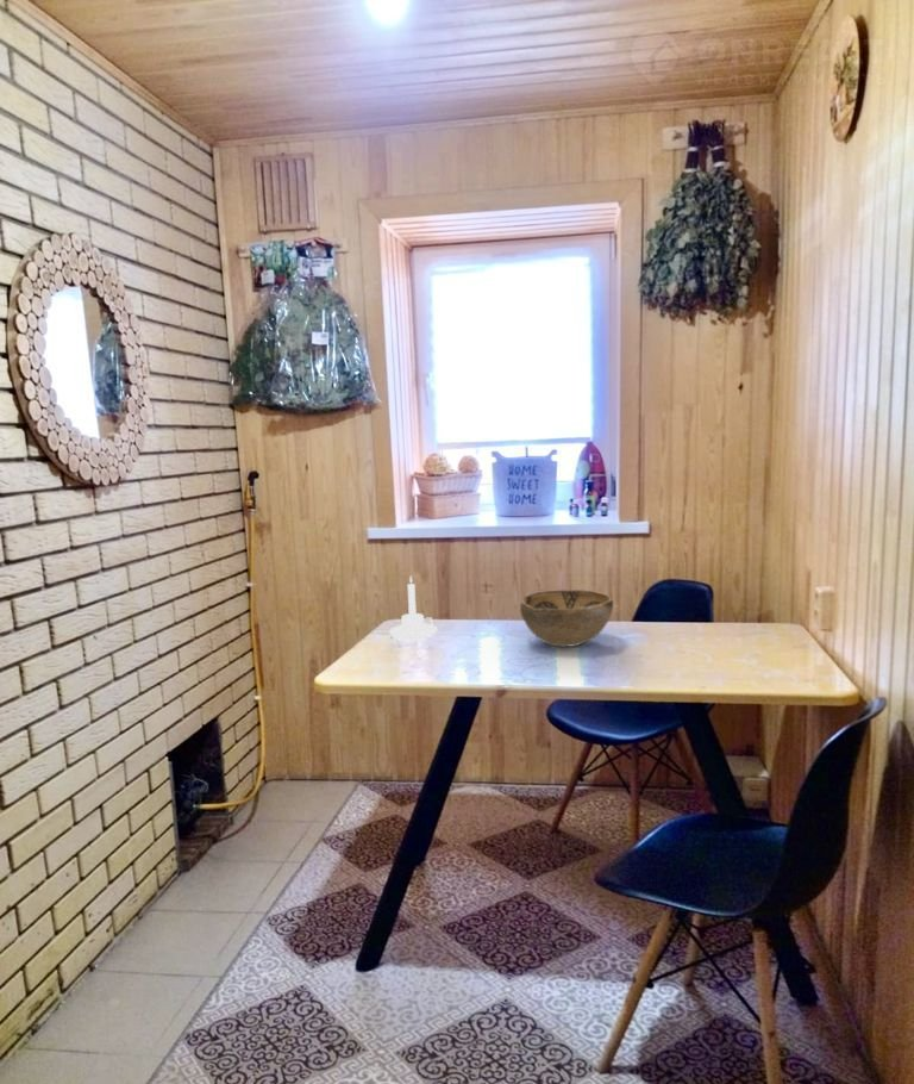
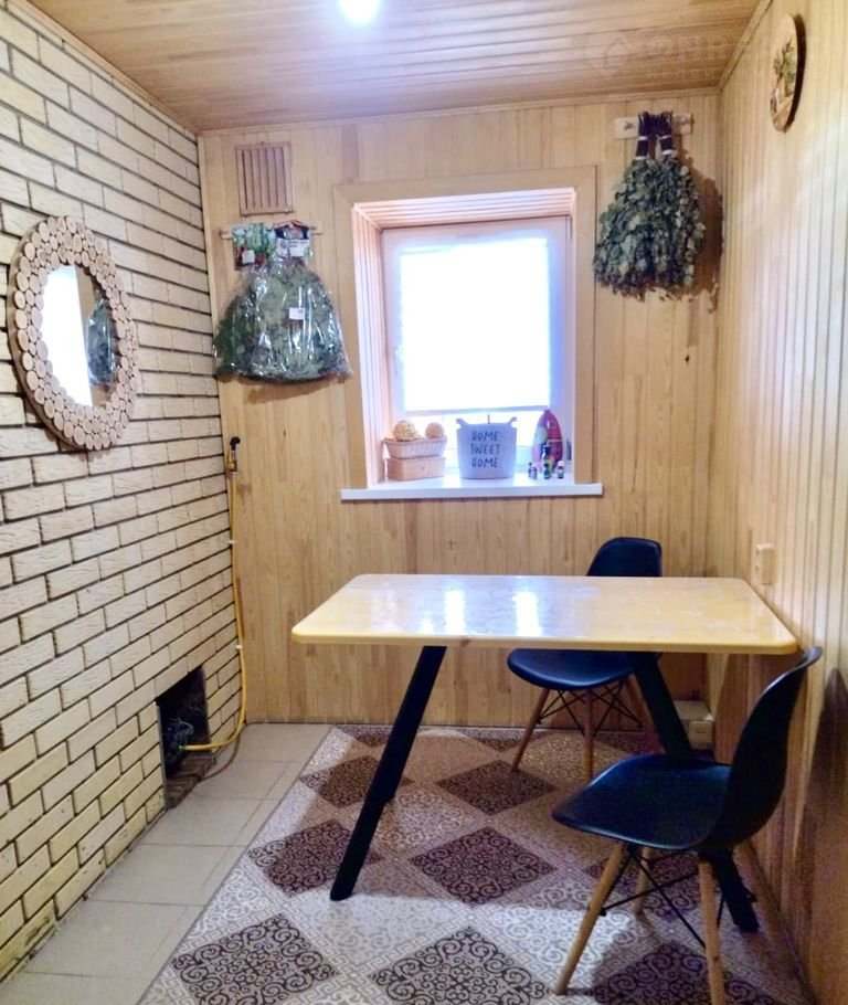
- decorative bowl (566, 621)
- candle holder (412, 605)
